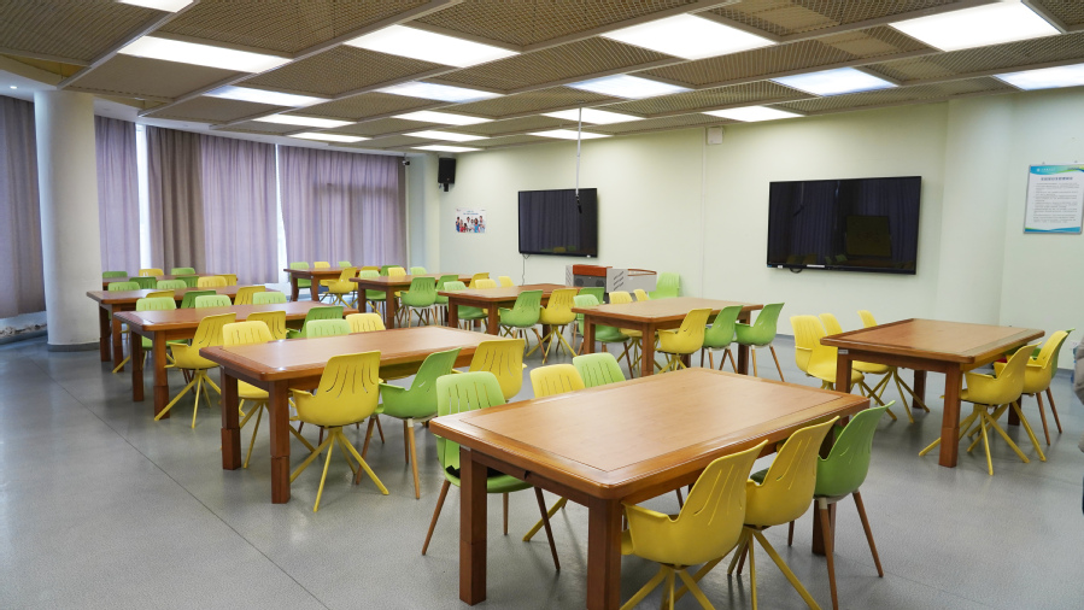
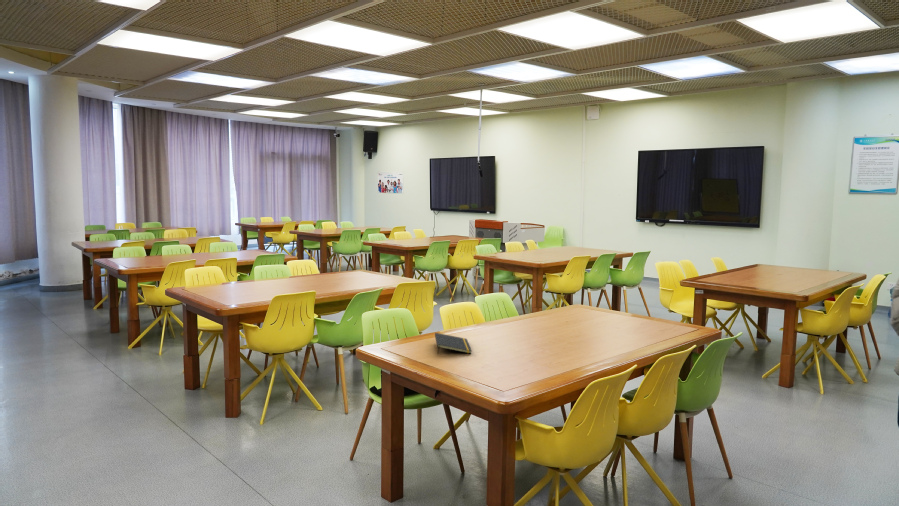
+ notepad (452, 342)
